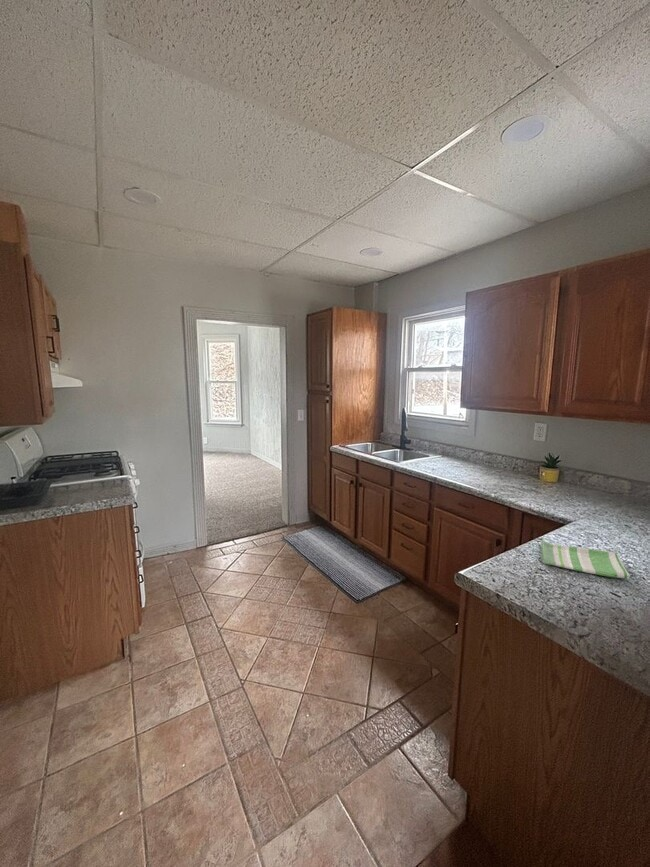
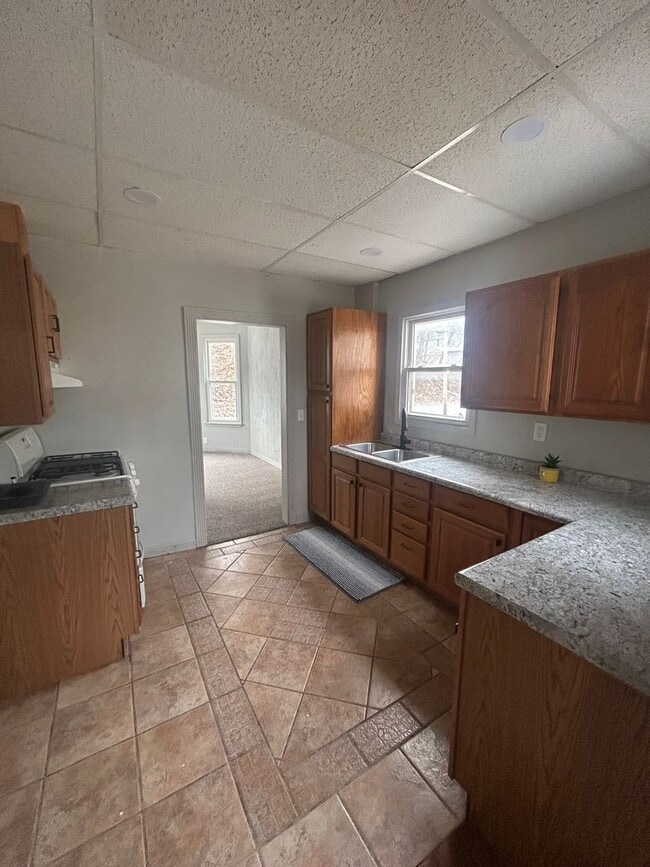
- dish towel (580, 558)
